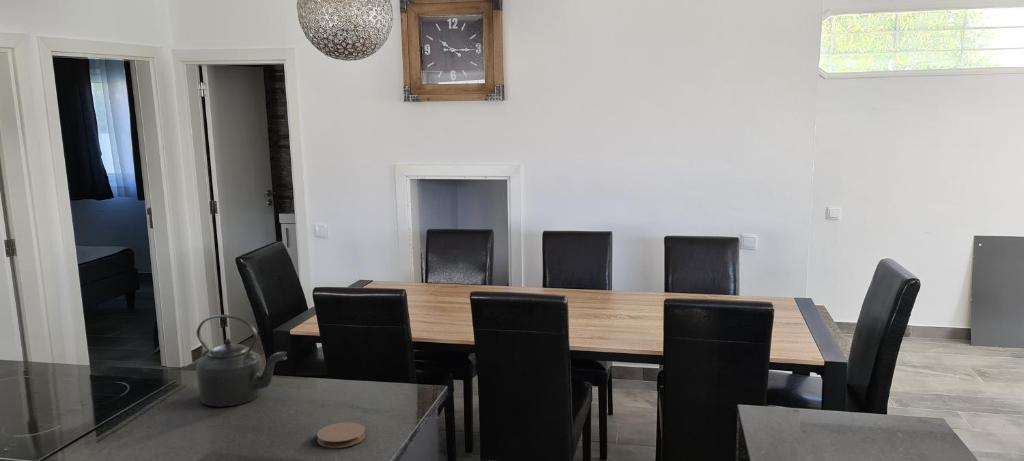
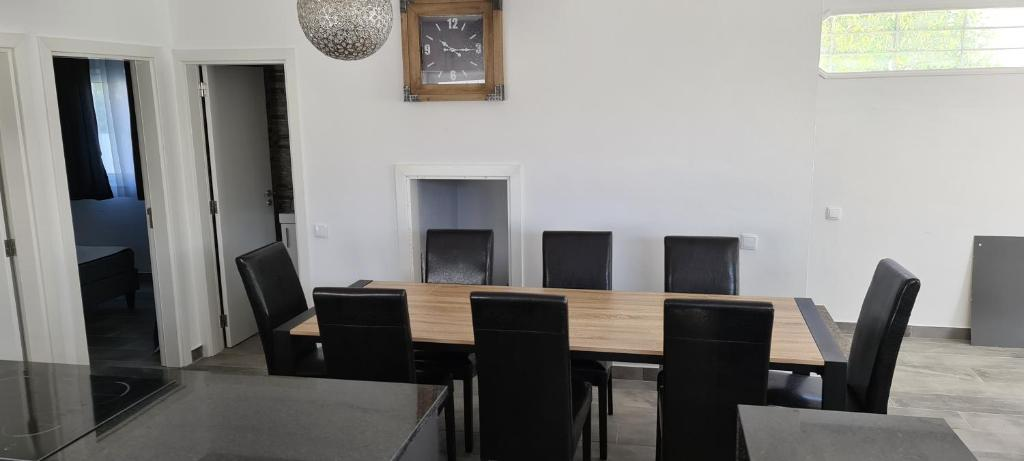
- coaster (341, 434)
- kettle (242, 356)
